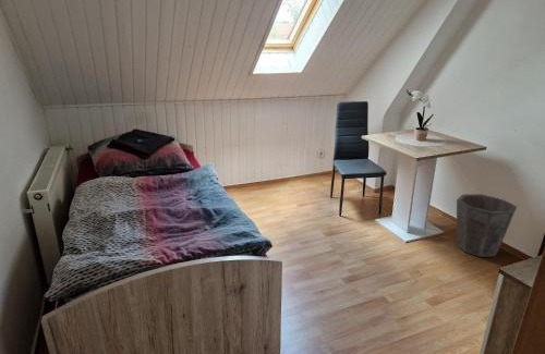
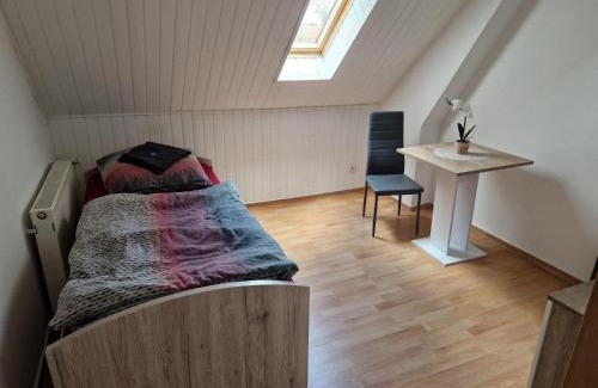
- waste bin (481, 225)
